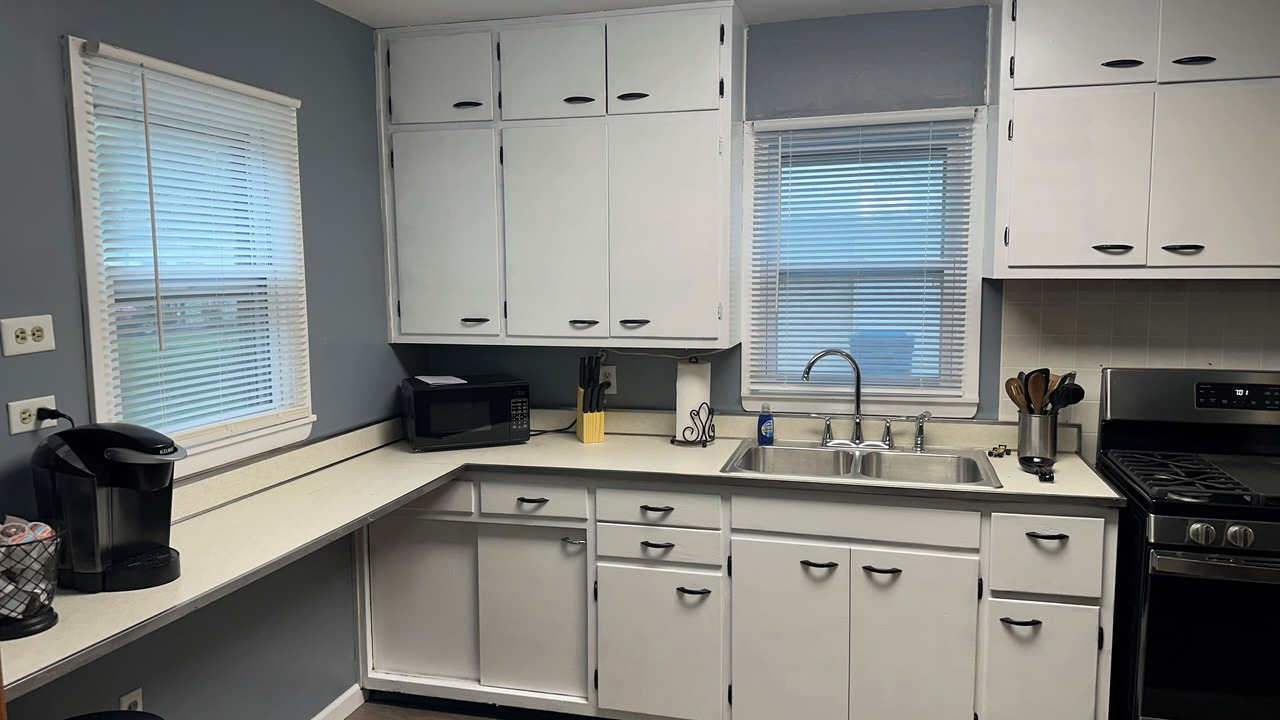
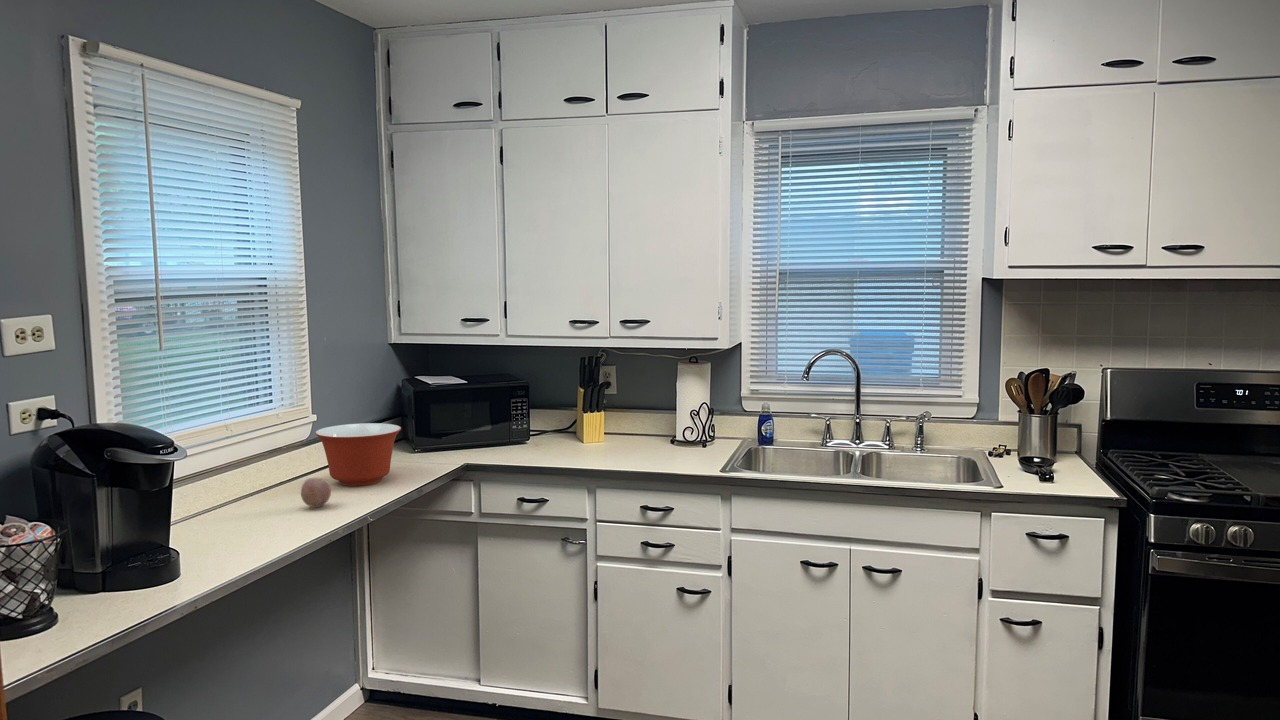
+ fruit (315, 492)
+ mixing bowl (359, 455)
